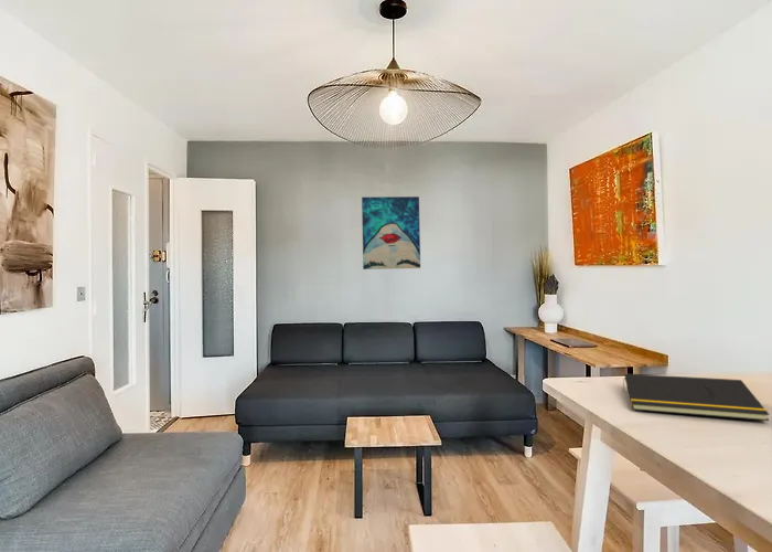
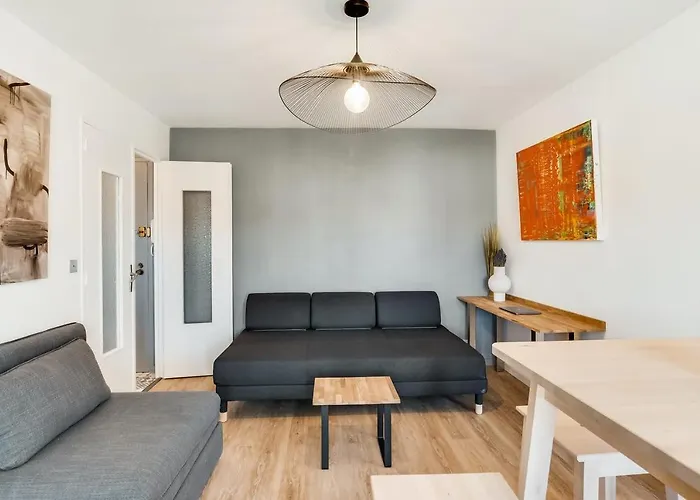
- wall art (390, 233)
- notepad (688, 394)
